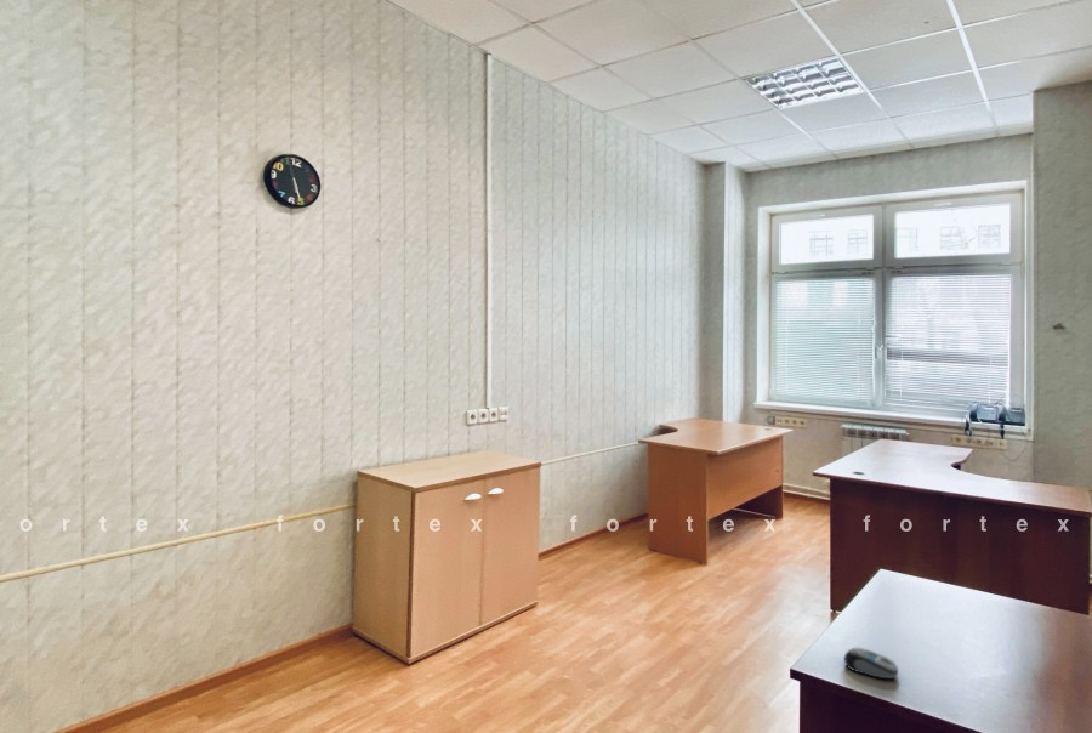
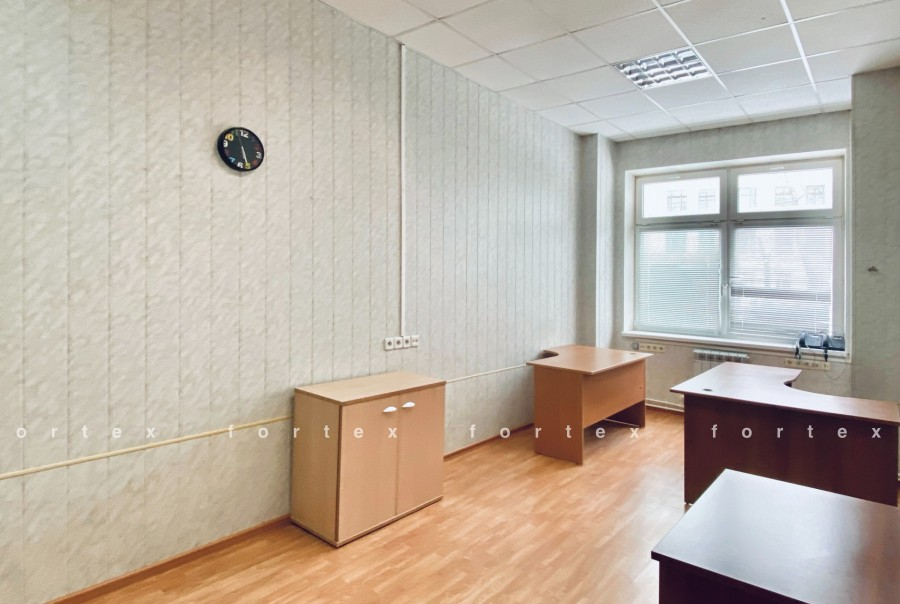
- computer mouse (870, 660)
